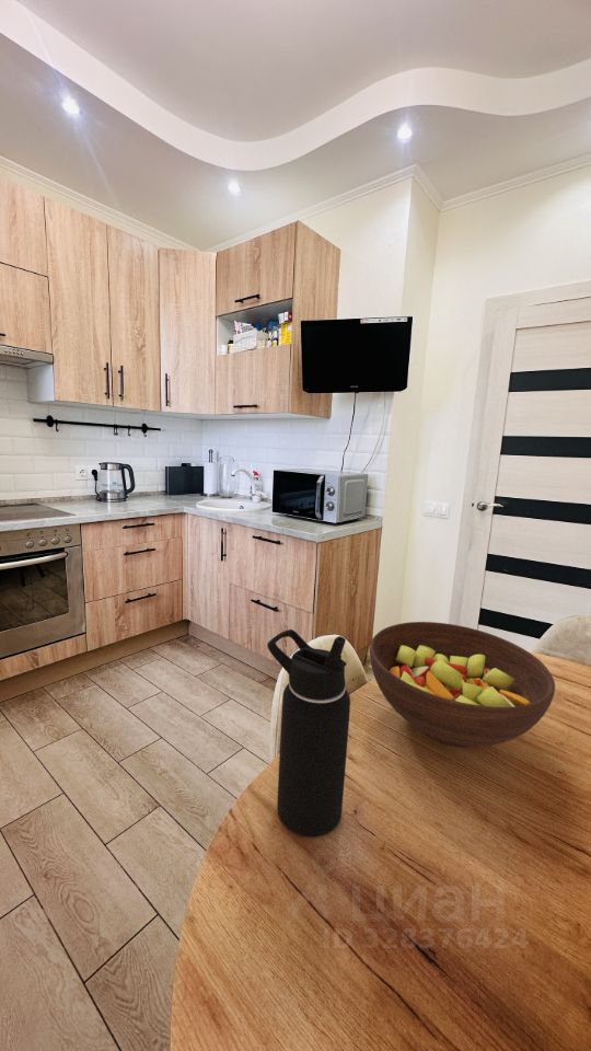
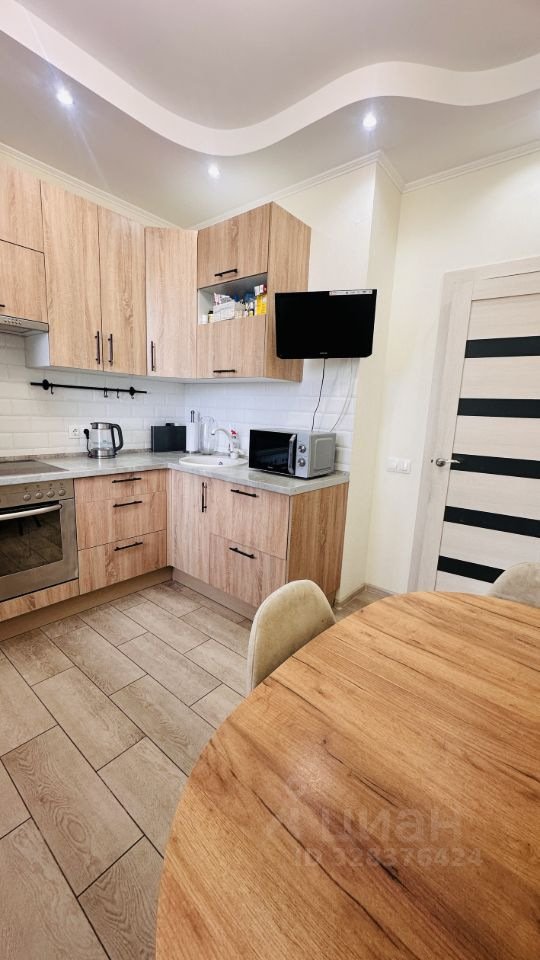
- water bottle (306, 720)
- fruit bowl (451, 692)
